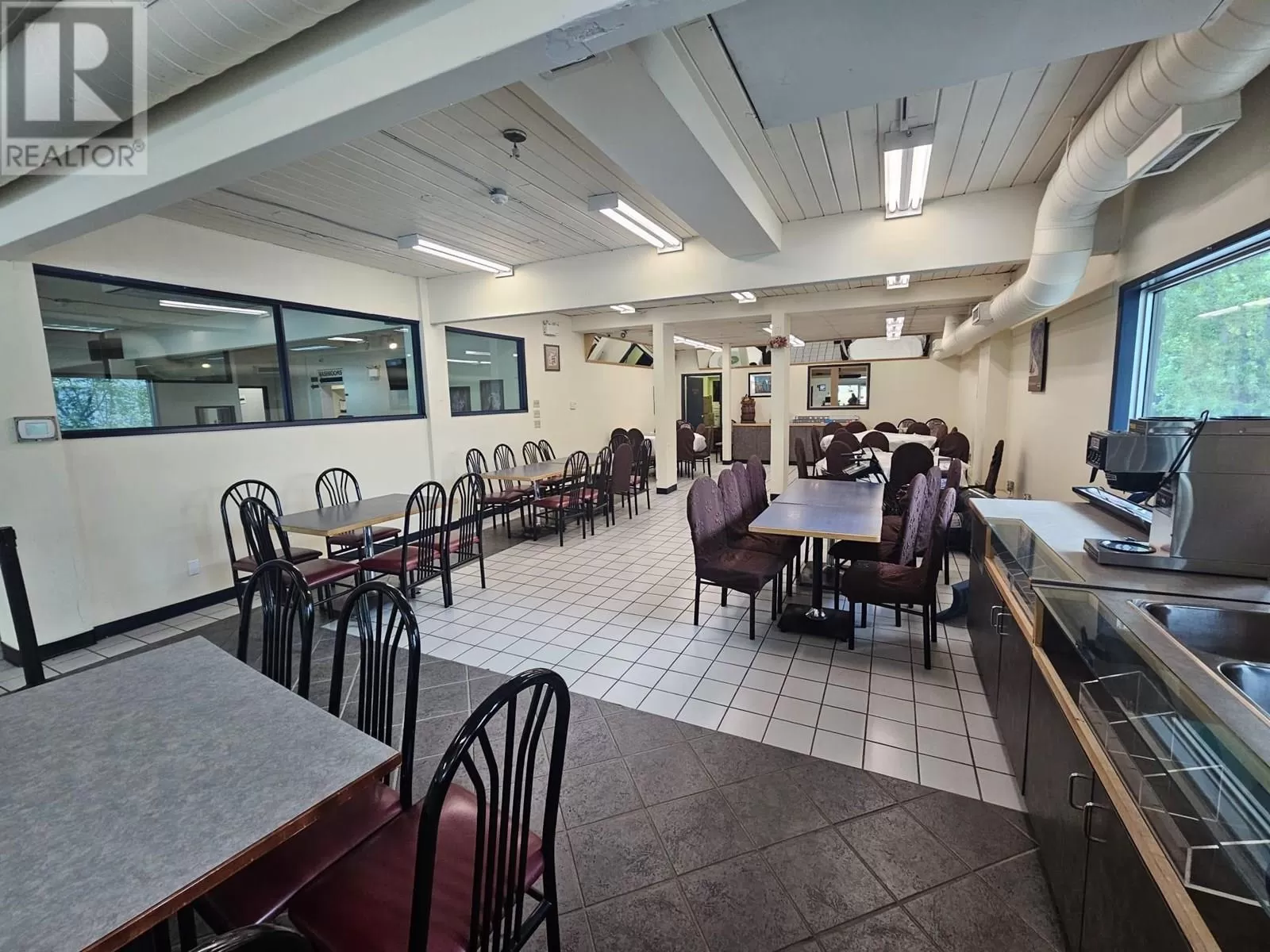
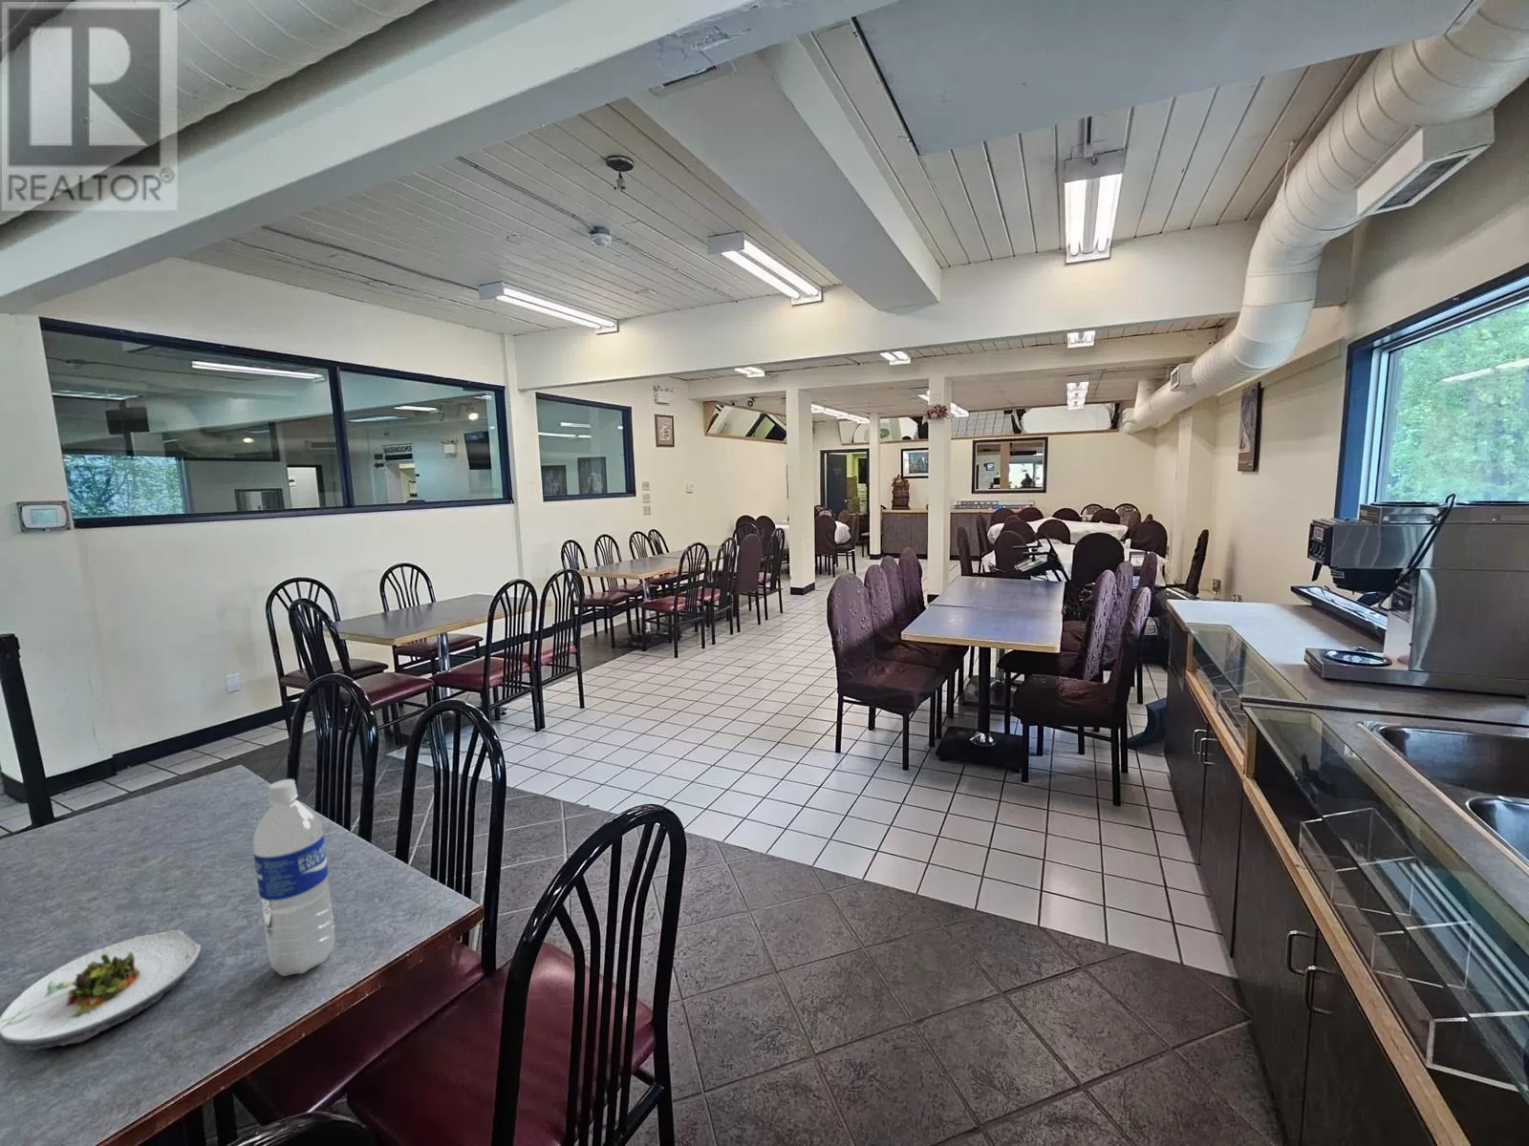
+ water bottle (294, 874)
+ salad plate (102, 976)
